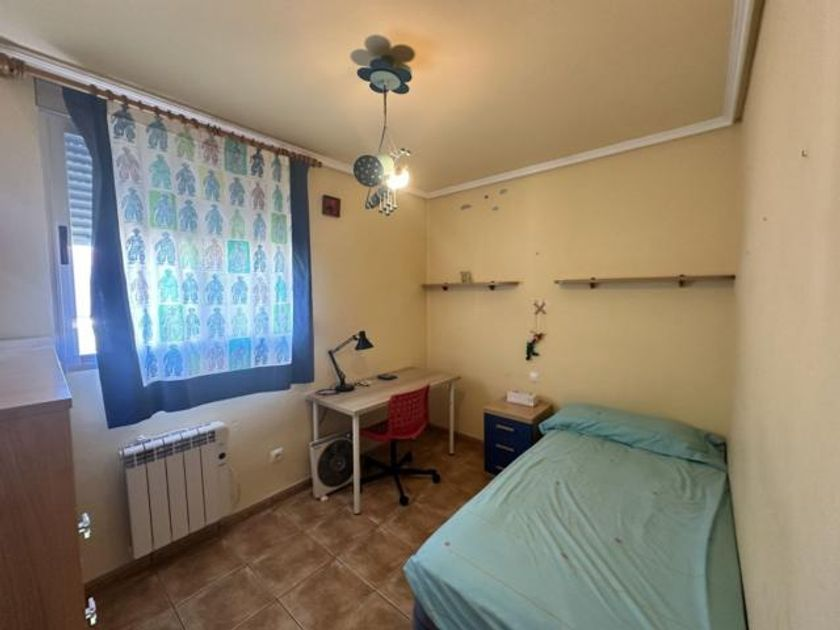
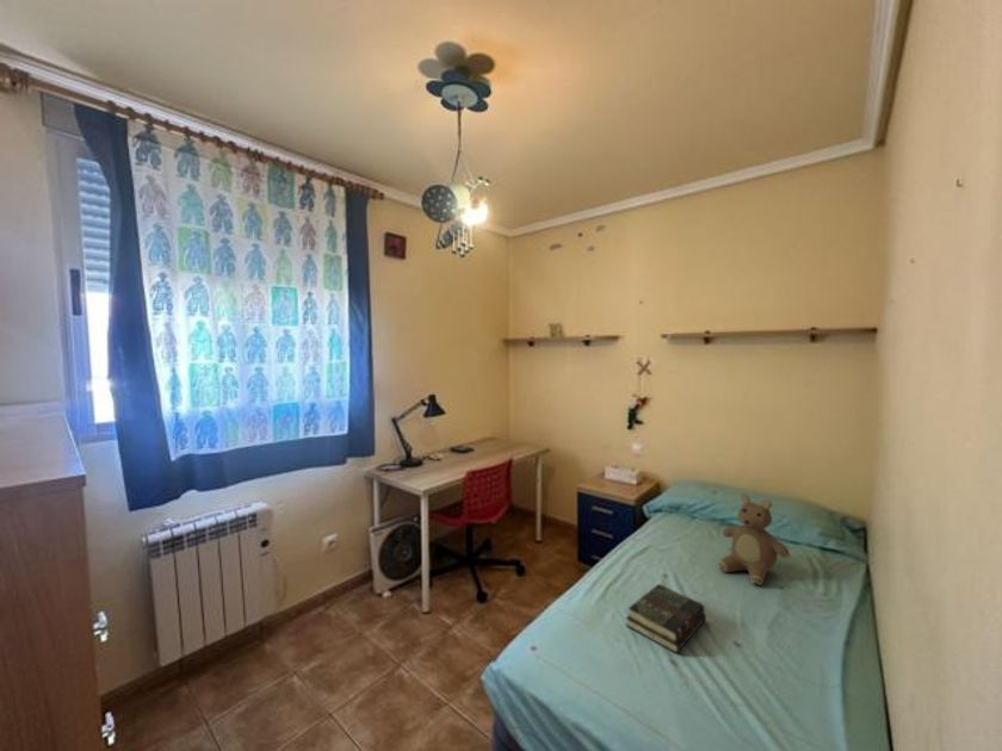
+ book (666, 614)
+ teddy bear (749, 535)
